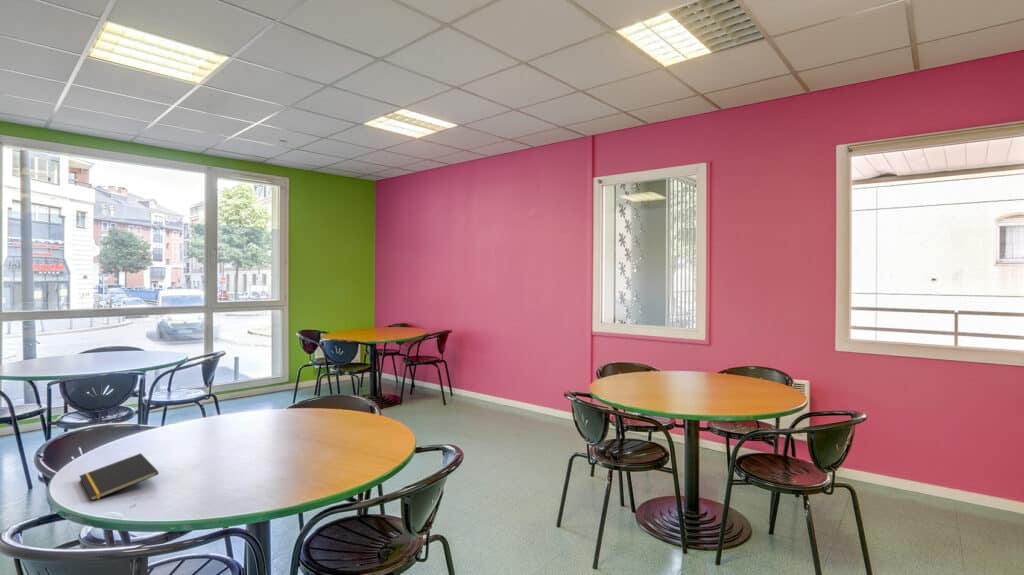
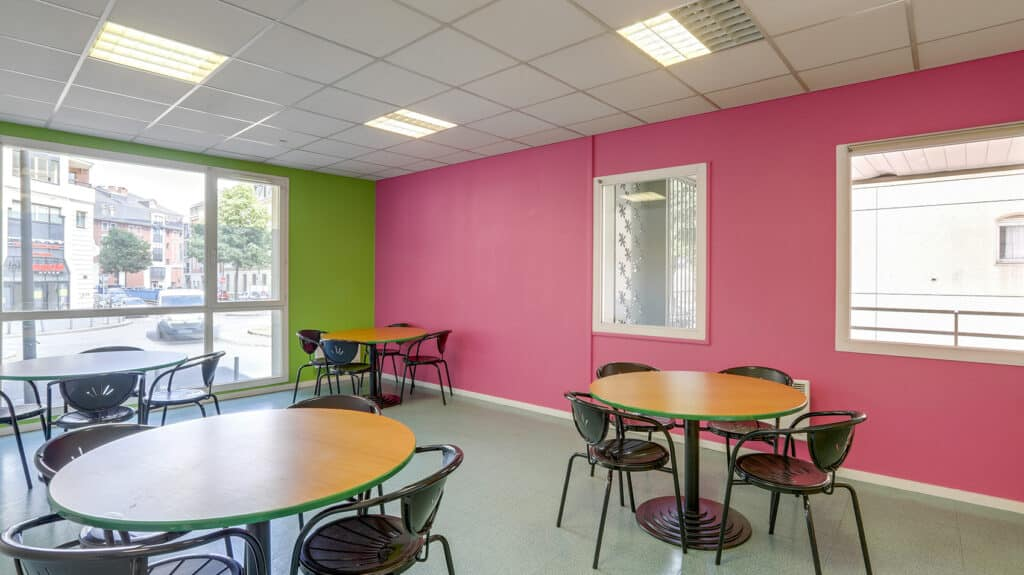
- notepad (118, 475)
